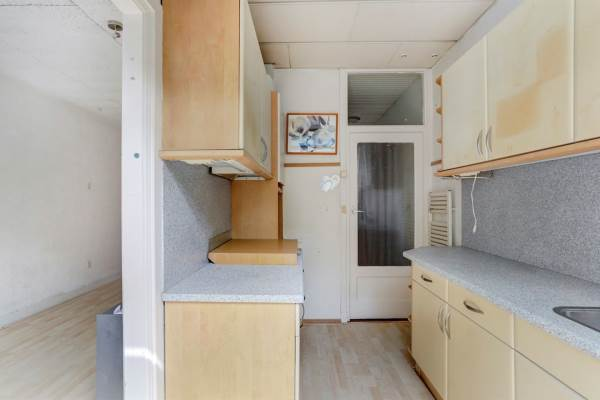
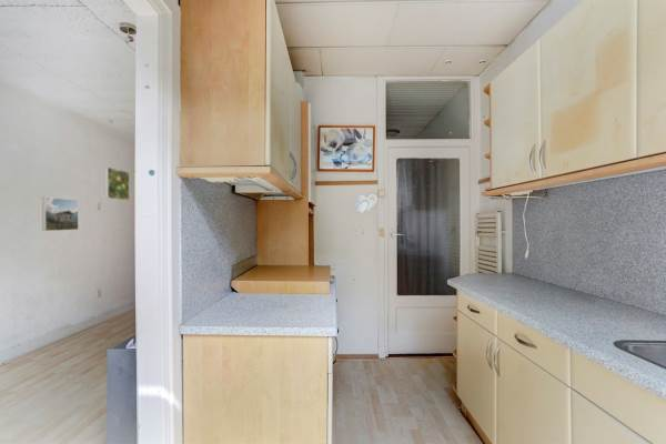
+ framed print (61, 214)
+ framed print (118, 184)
